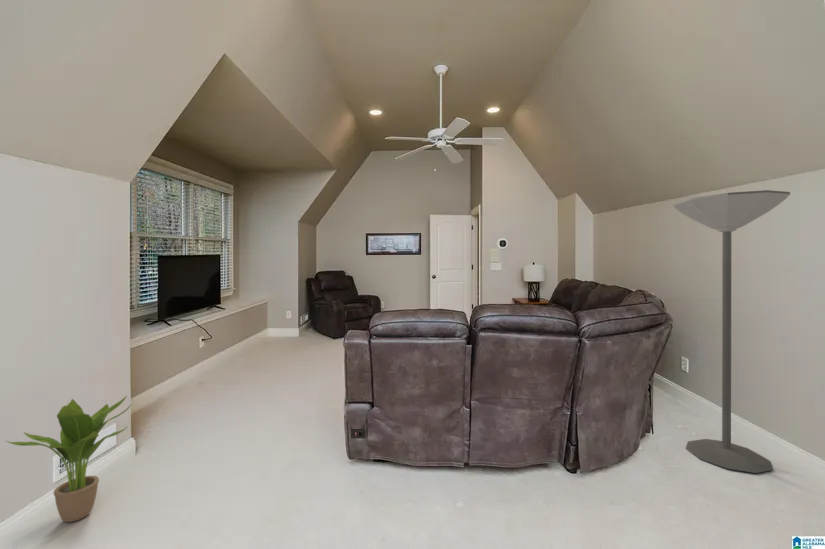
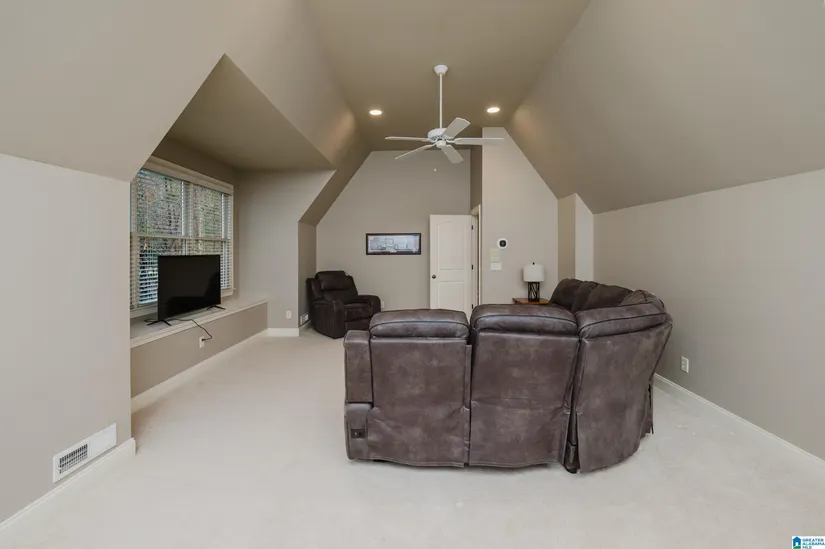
- potted plant (89, 452)
- floor lamp (726, 327)
